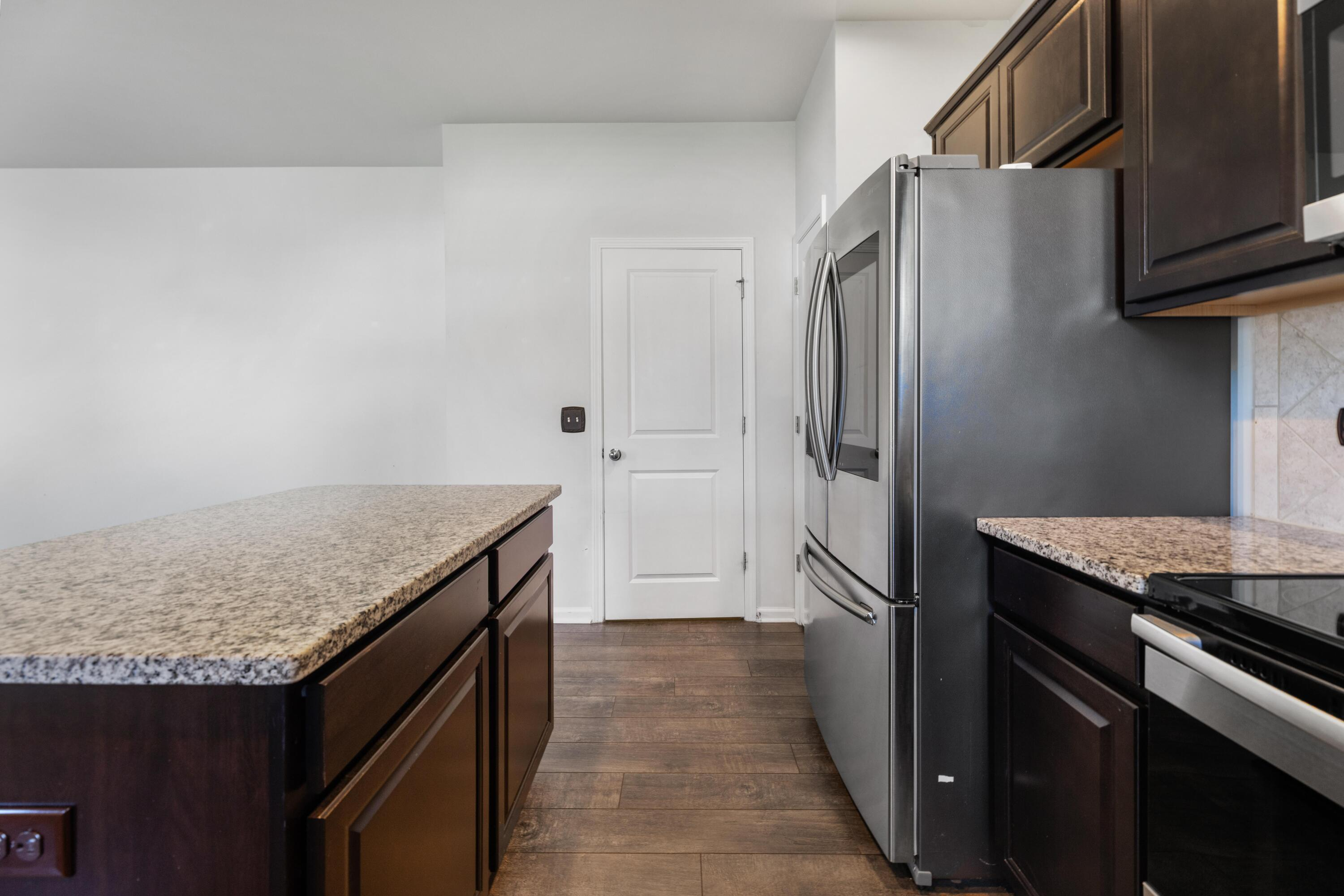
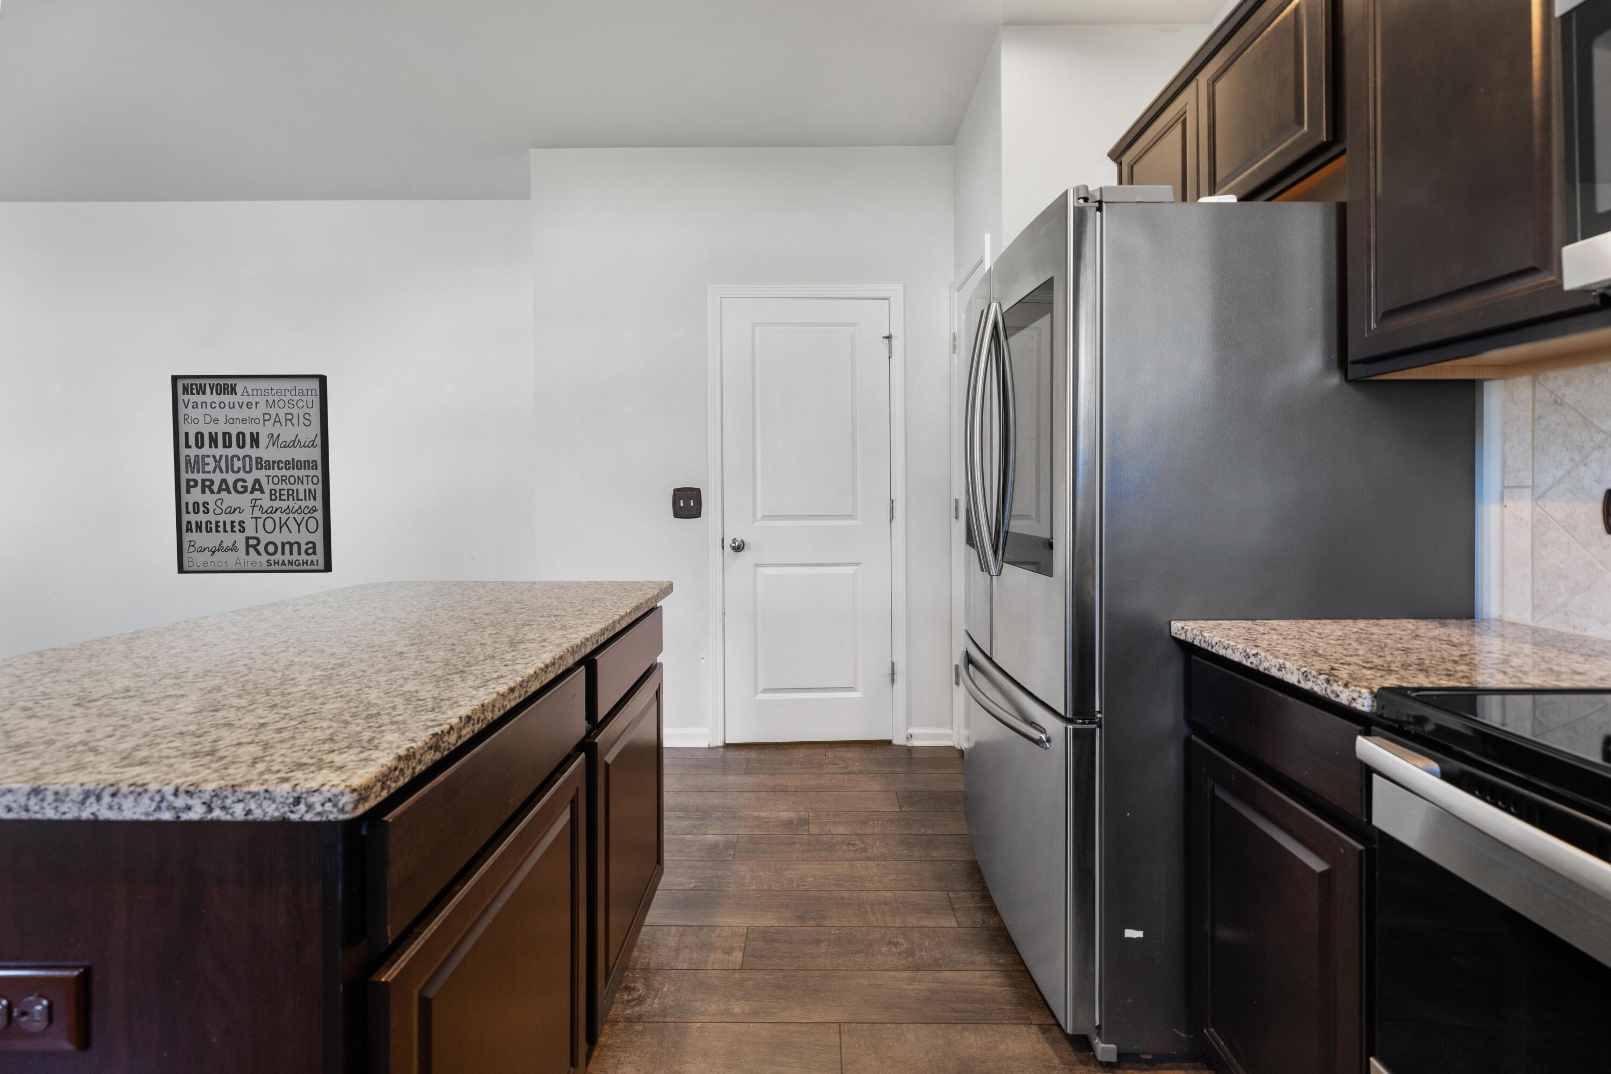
+ wall art (253, 475)
